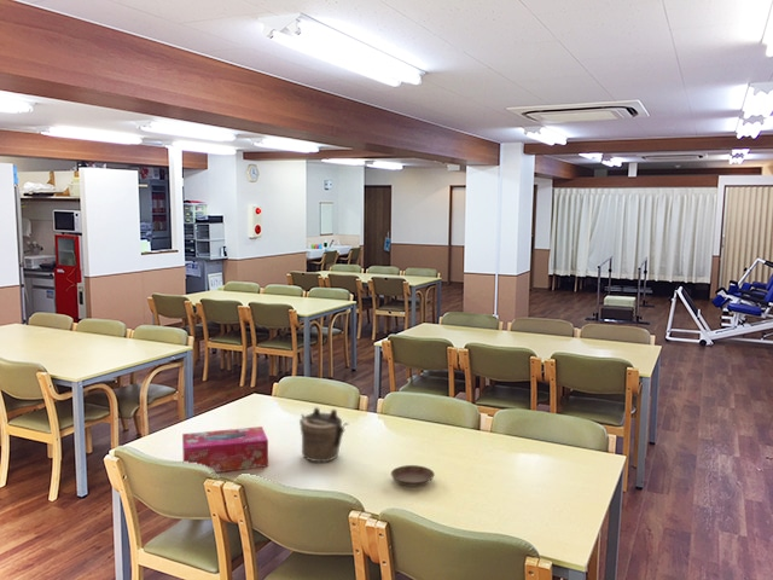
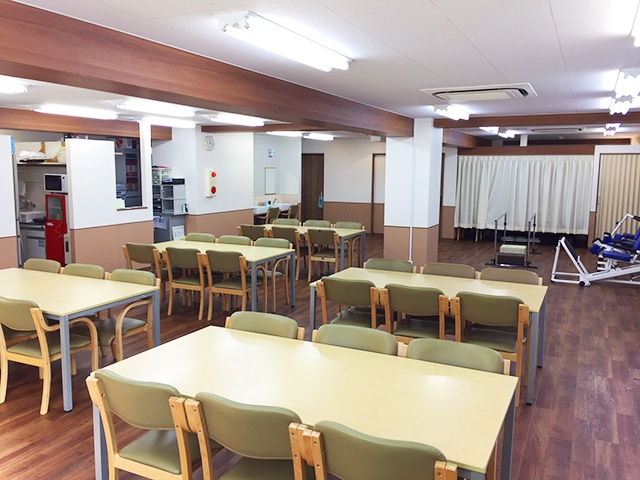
- saucer (412, 476)
- tissue box (225, 450)
- teapot (322, 433)
